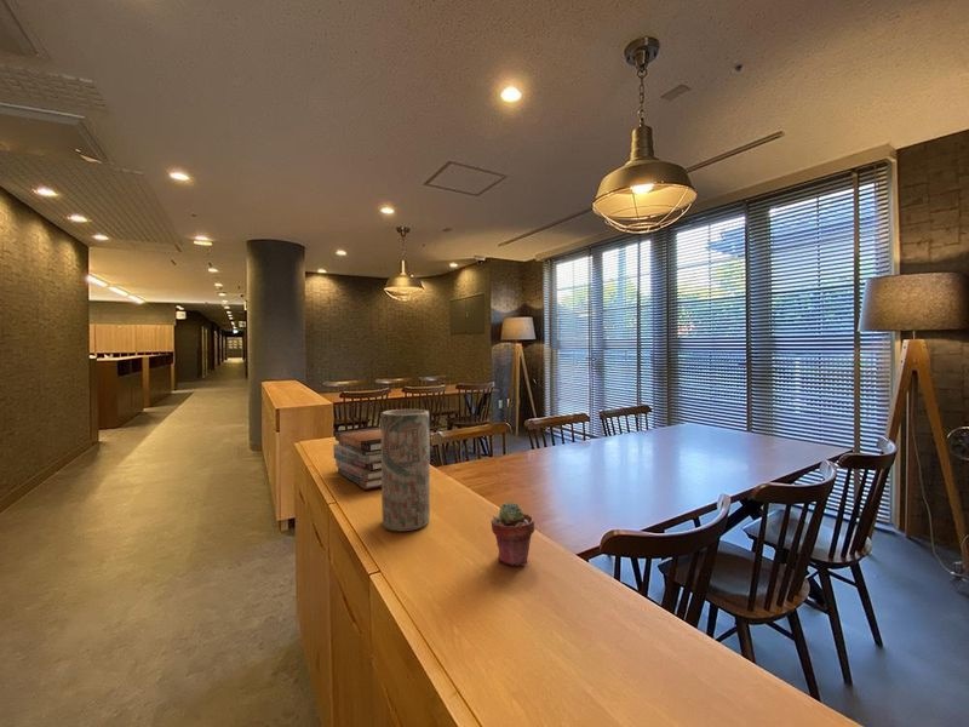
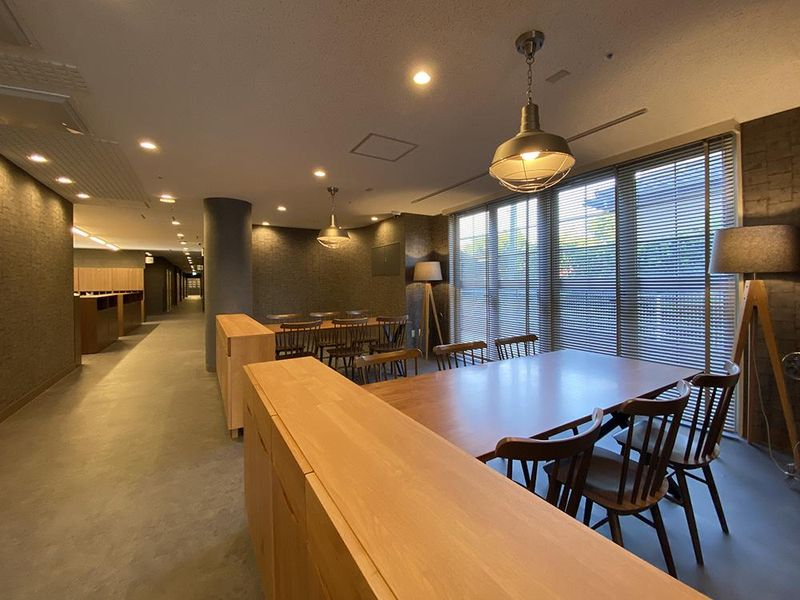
- potted succulent (512, 531)
- vase (406, 466)
- book stack (373, 454)
